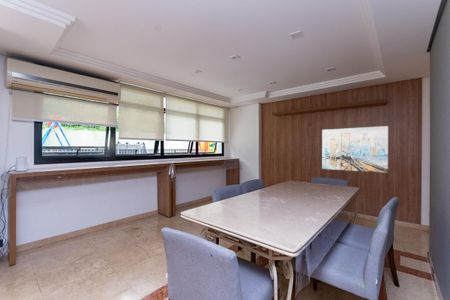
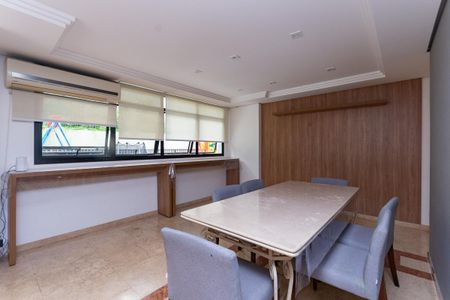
- wall art (352, 149)
